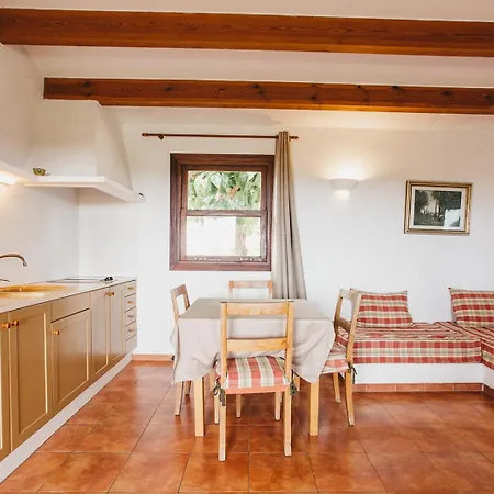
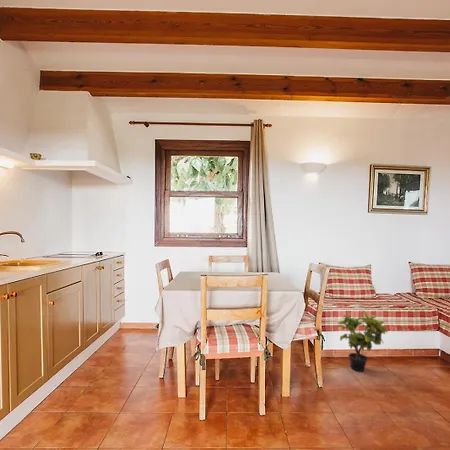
+ potted plant (361, 340)
